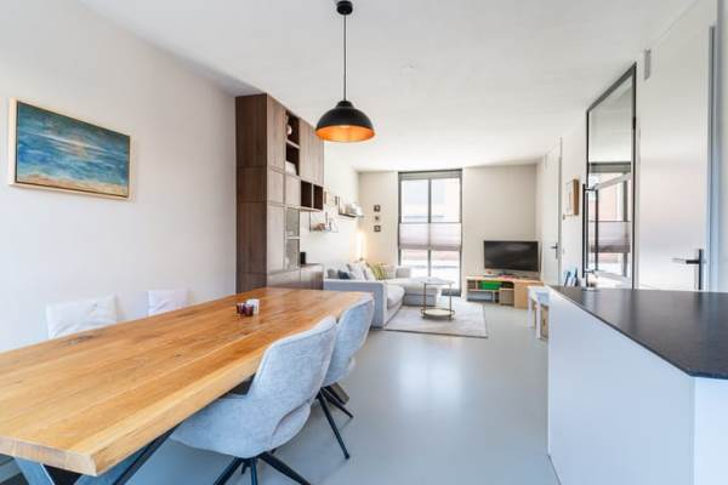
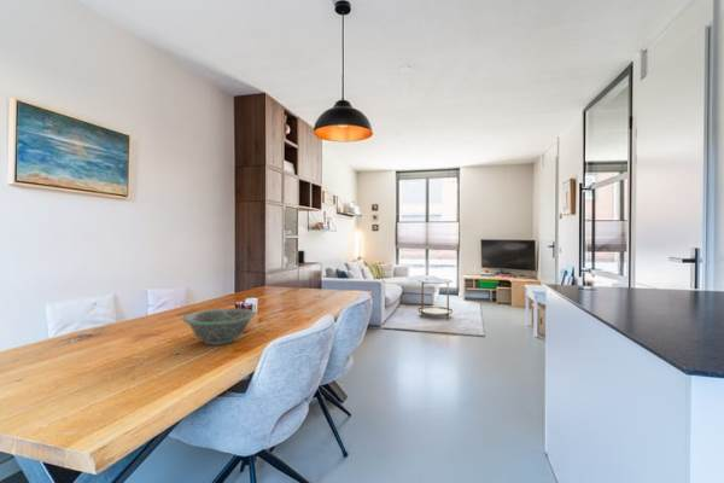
+ decorative bowl (220, 327)
